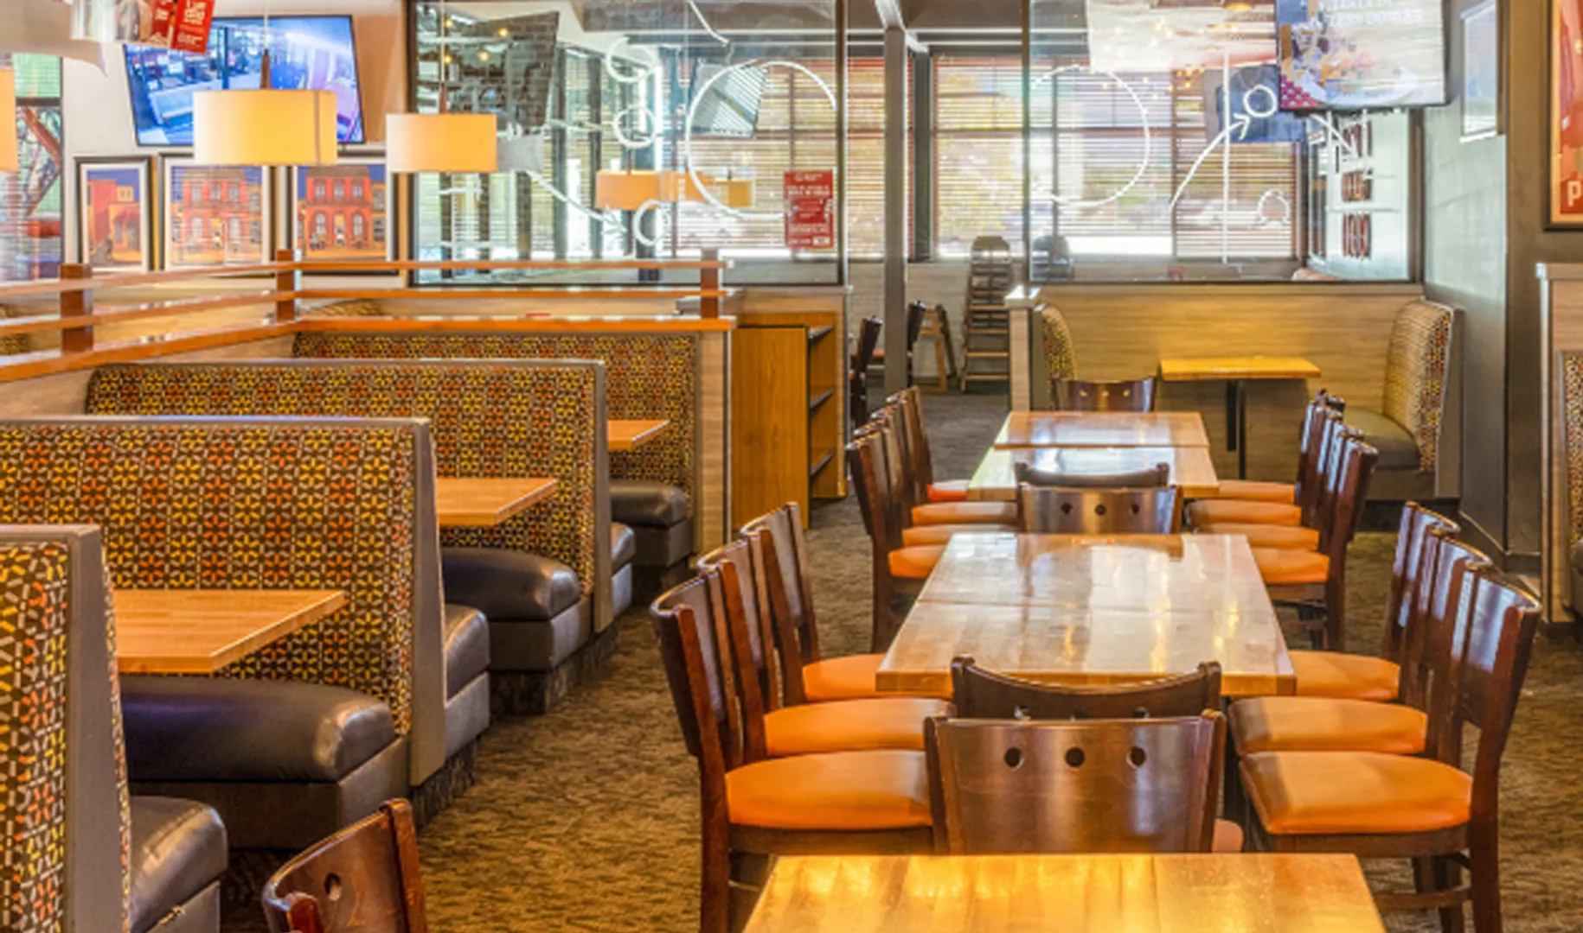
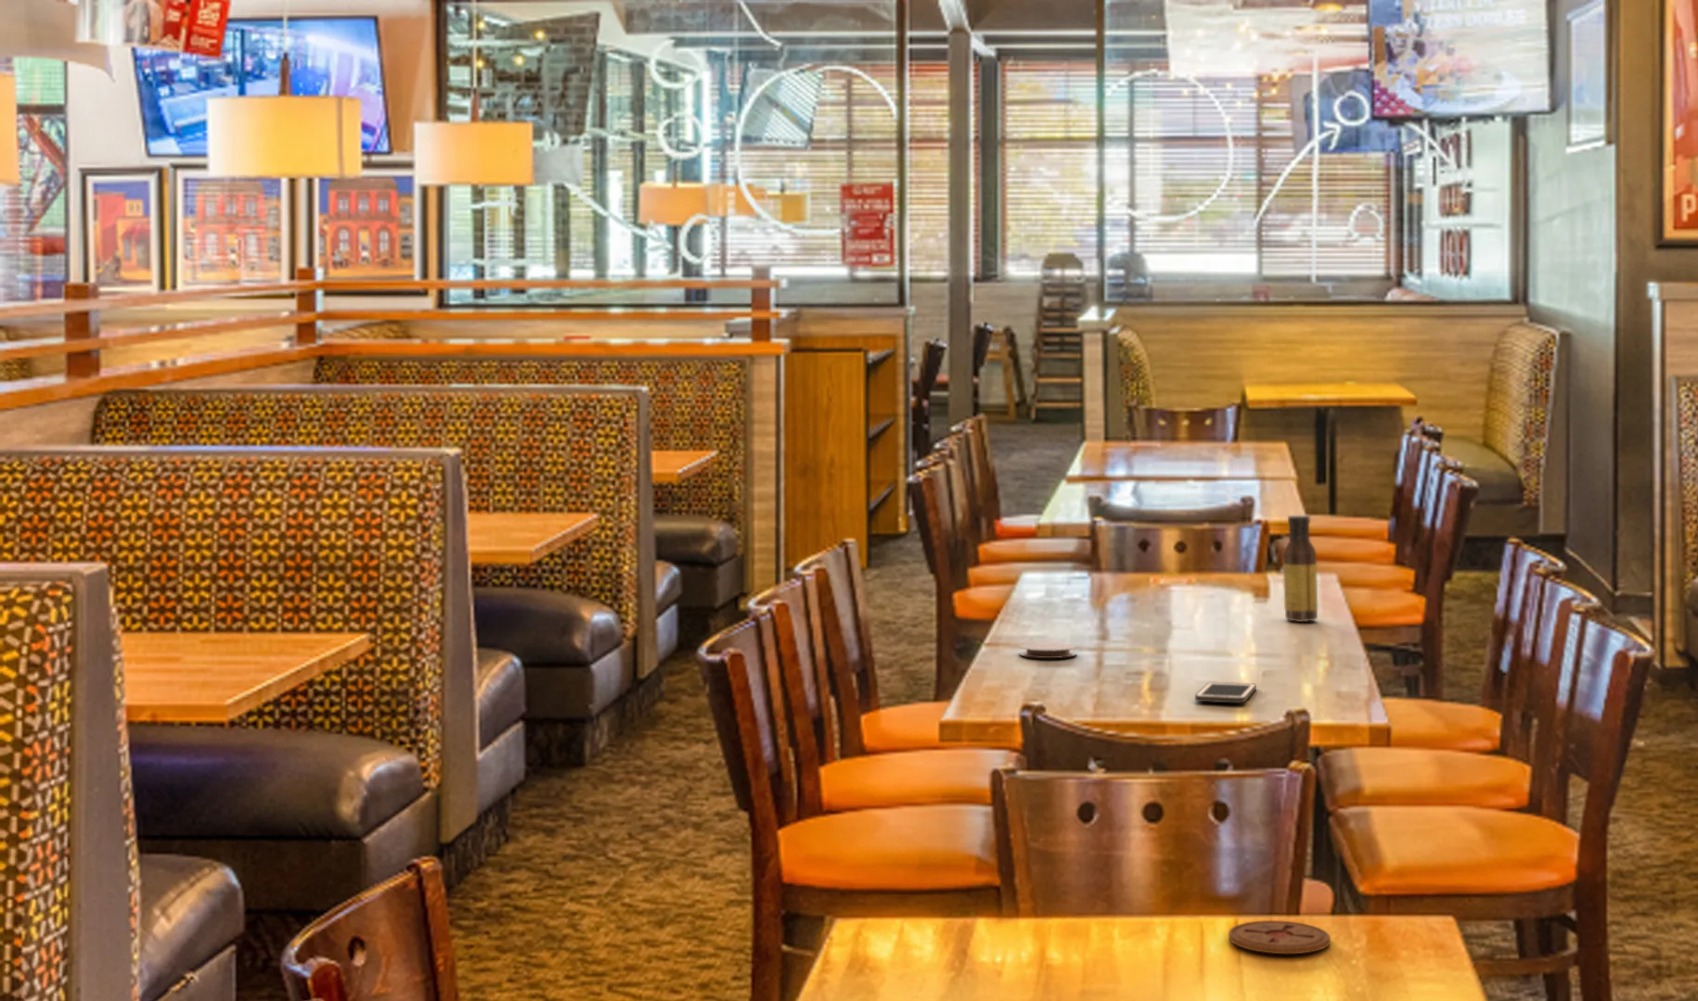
+ sauce bottle (1300, 567)
+ cell phone (1226, 692)
+ coaster (1048, 649)
+ coaster (1278, 937)
